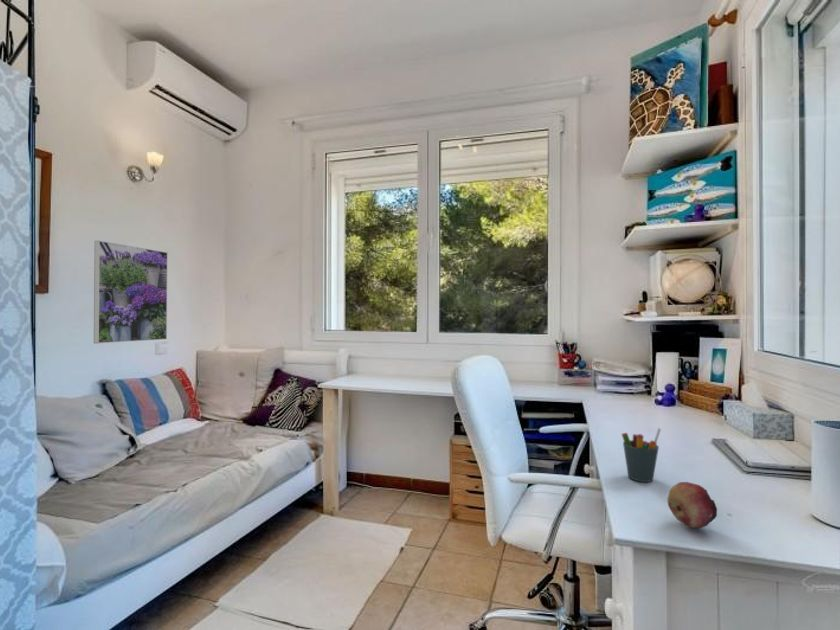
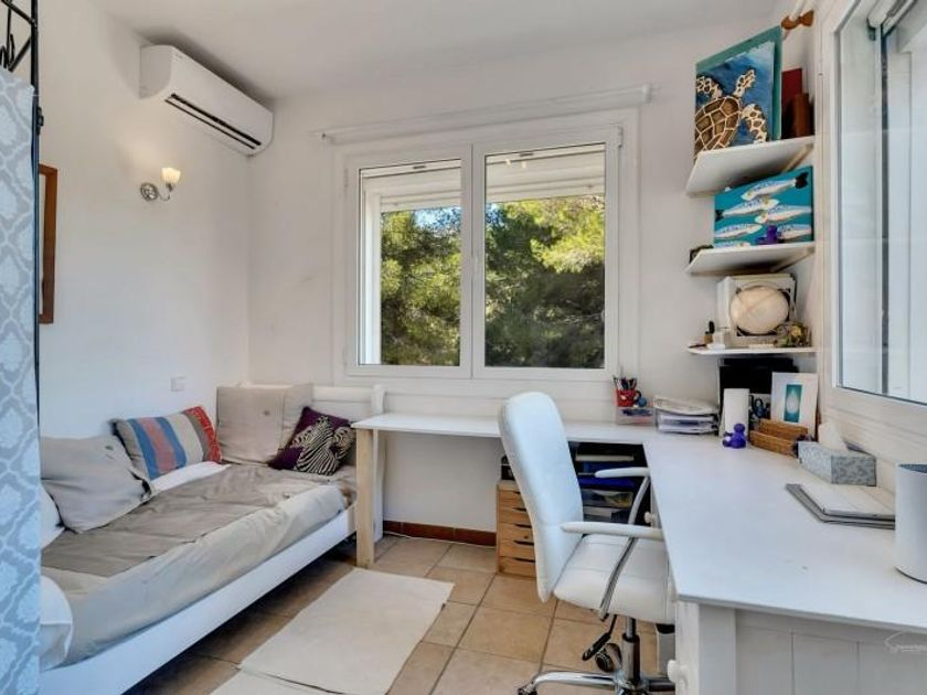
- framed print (133, 294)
- pen holder (640, 452)
- fruit (691, 504)
